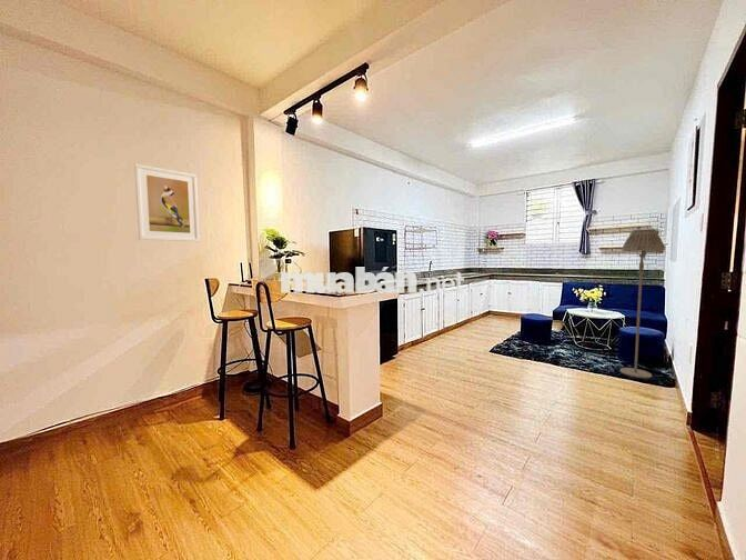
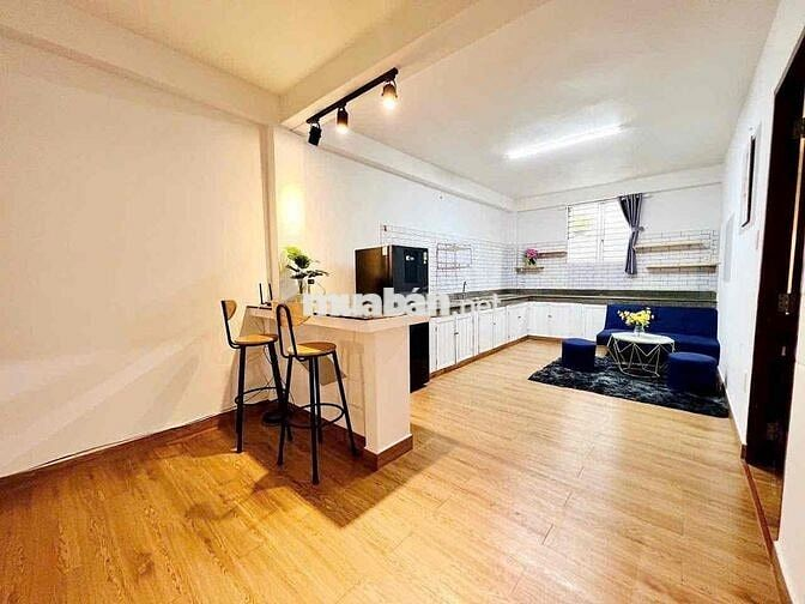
- floor lamp (639, 302)
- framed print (169, 204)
